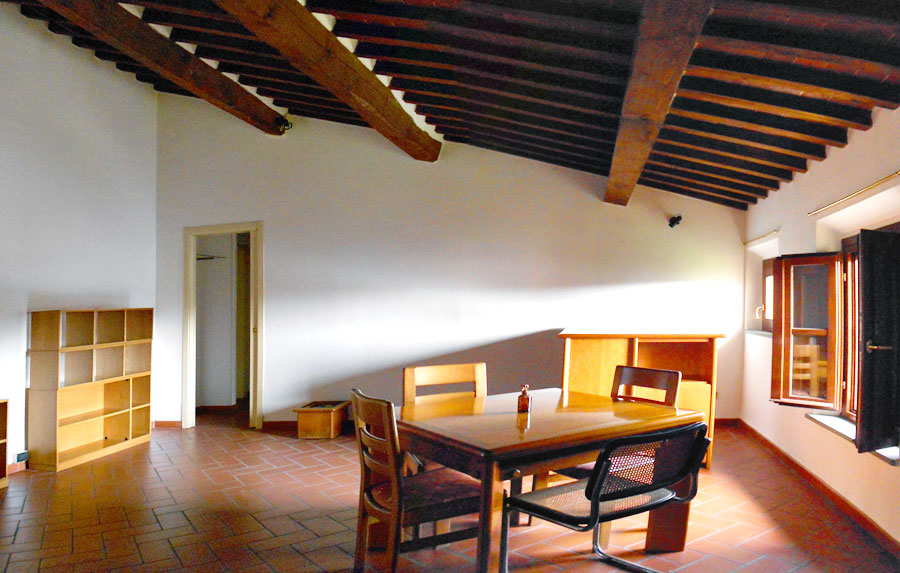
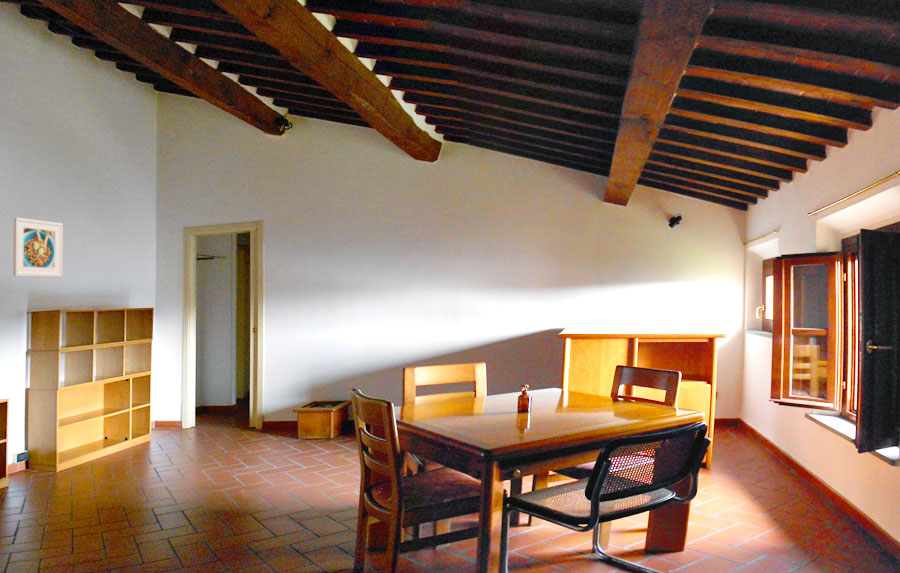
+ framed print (39, 248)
